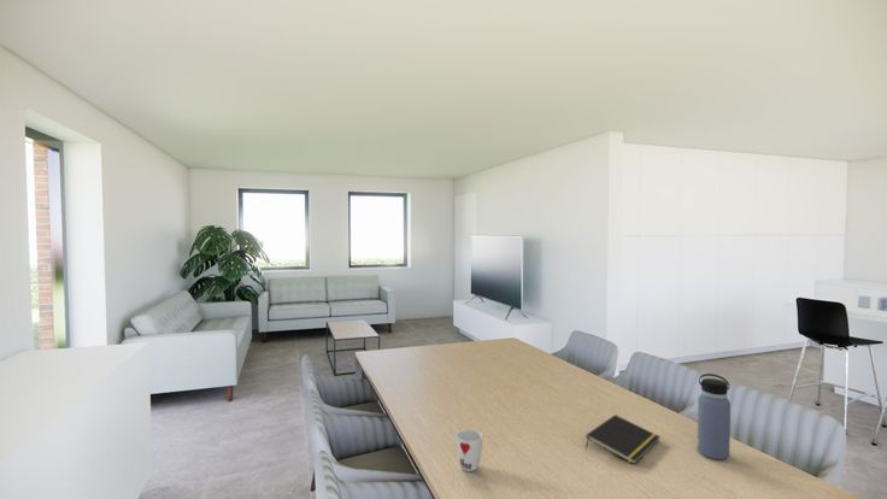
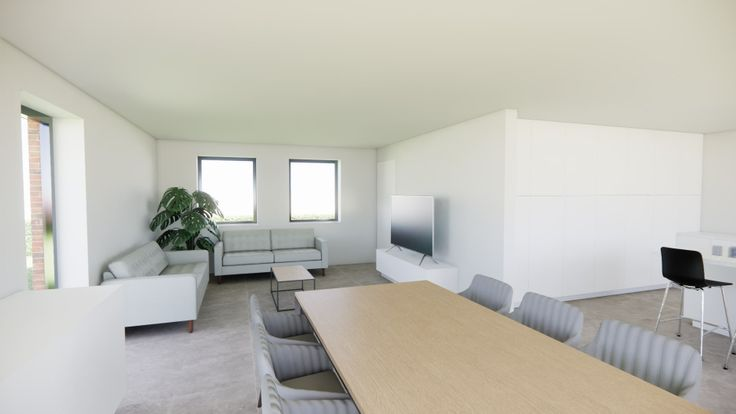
- cup (469, 451)
- notepad (623, 436)
- water bottle (713, 412)
